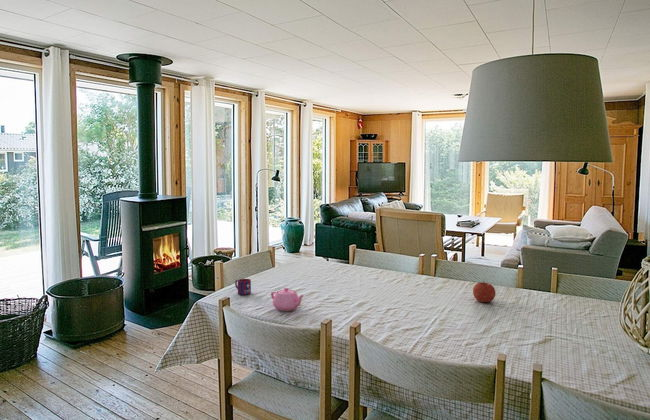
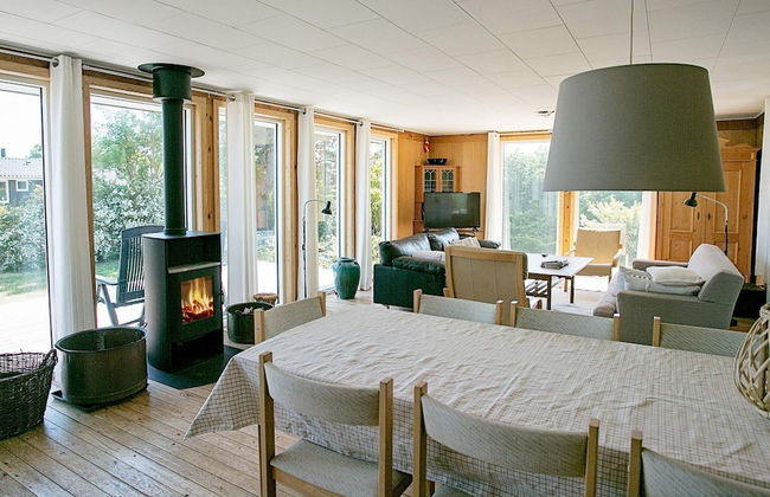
- teapot (287, 298)
- fruit (483, 290)
- mug (242, 286)
